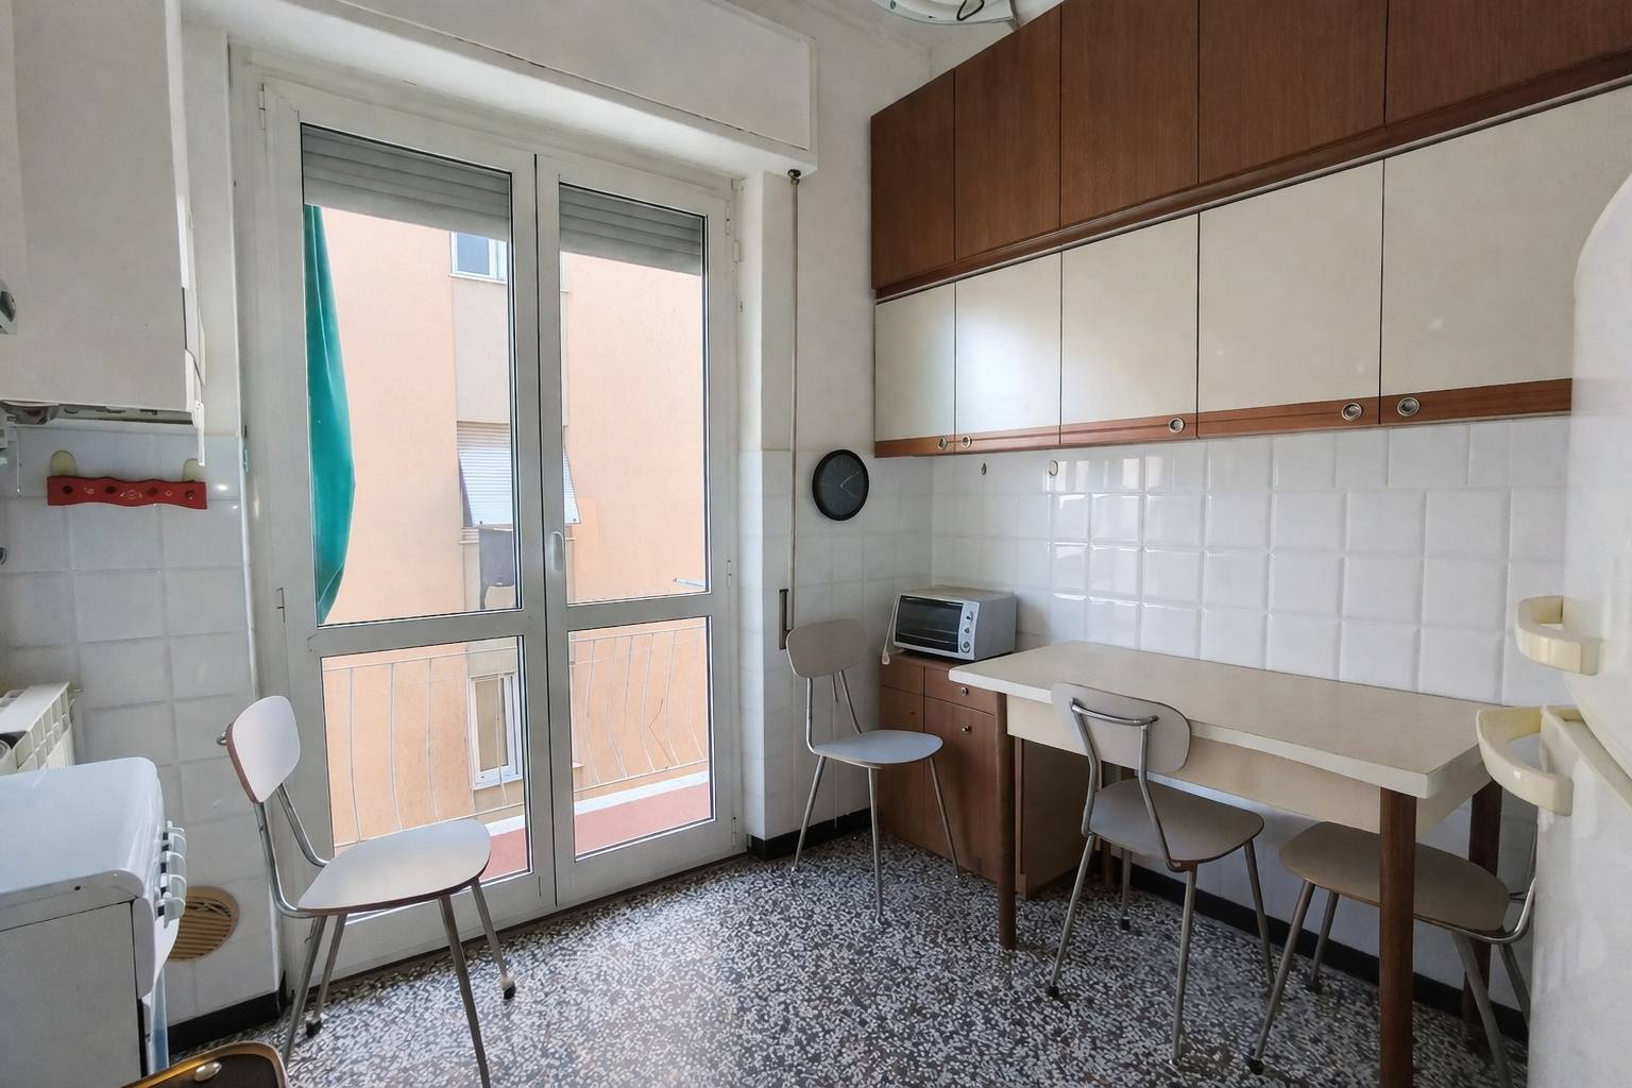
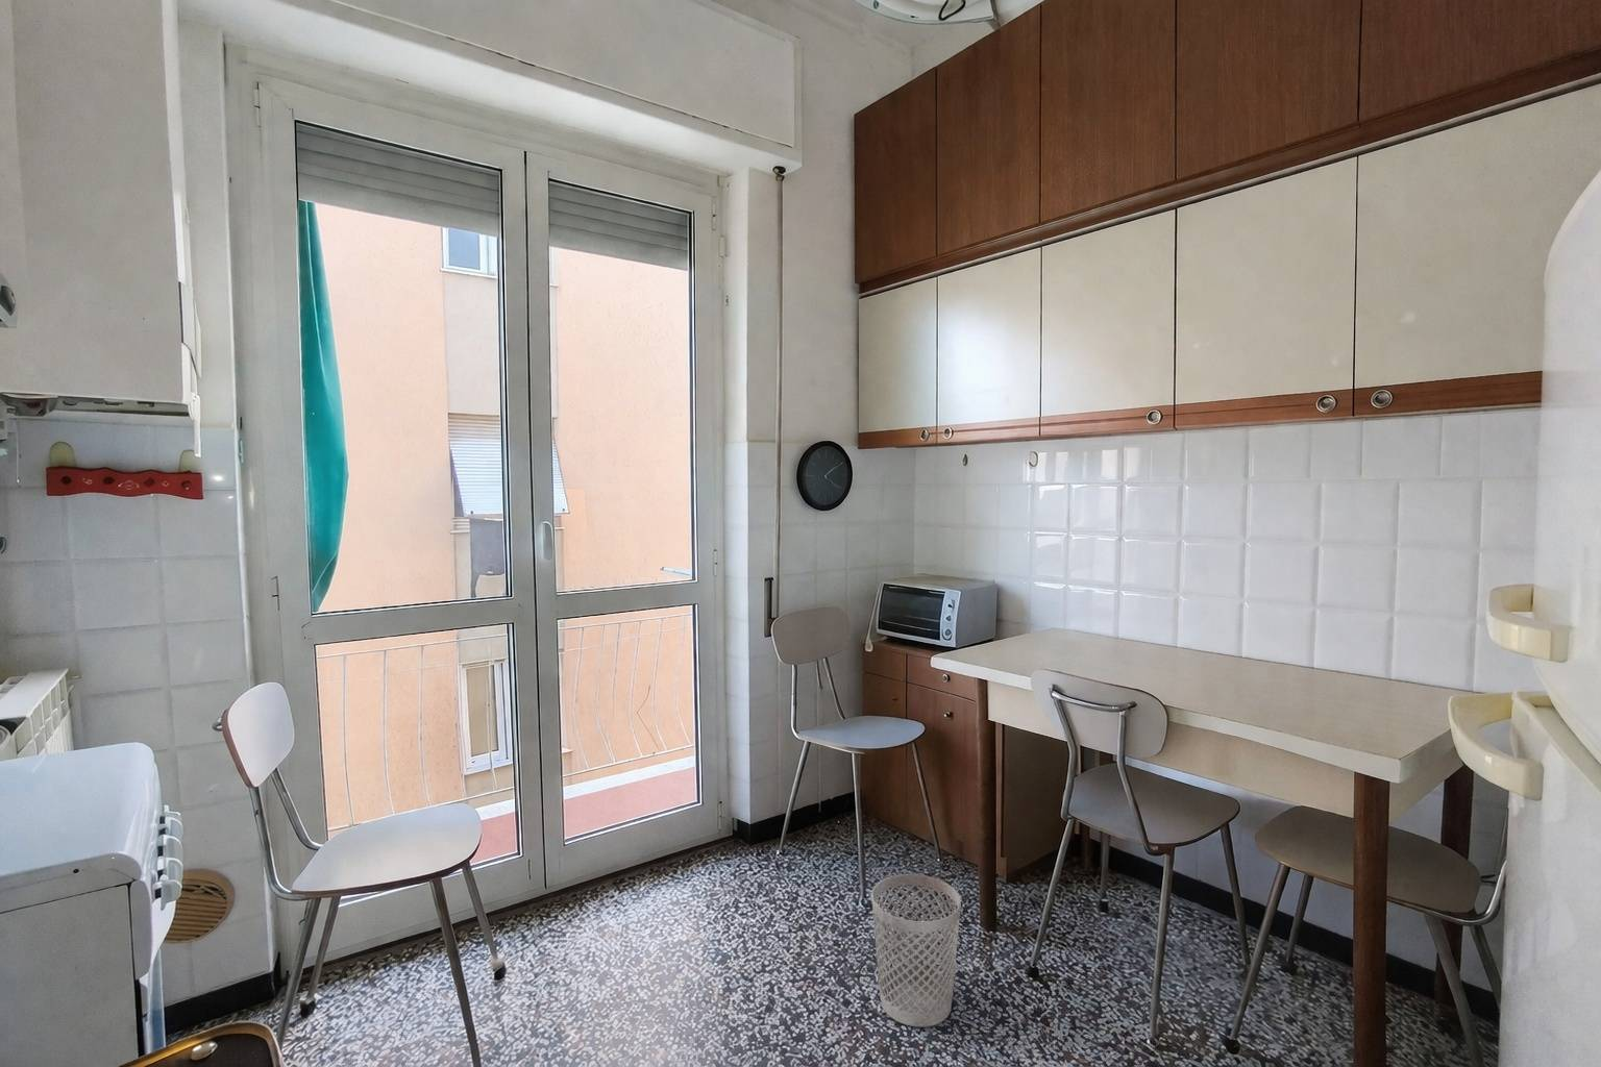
+ wastebasket (914, 949)
